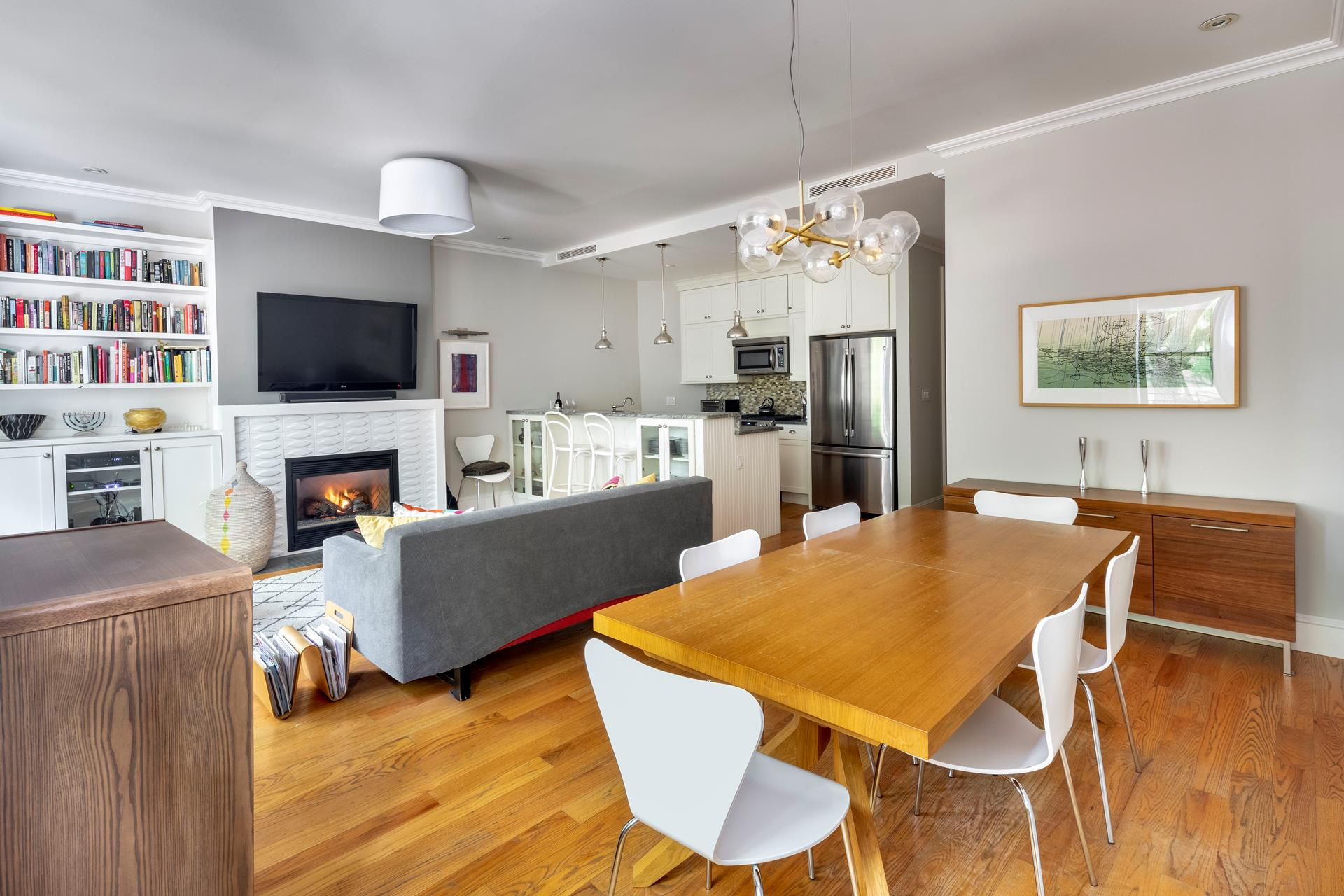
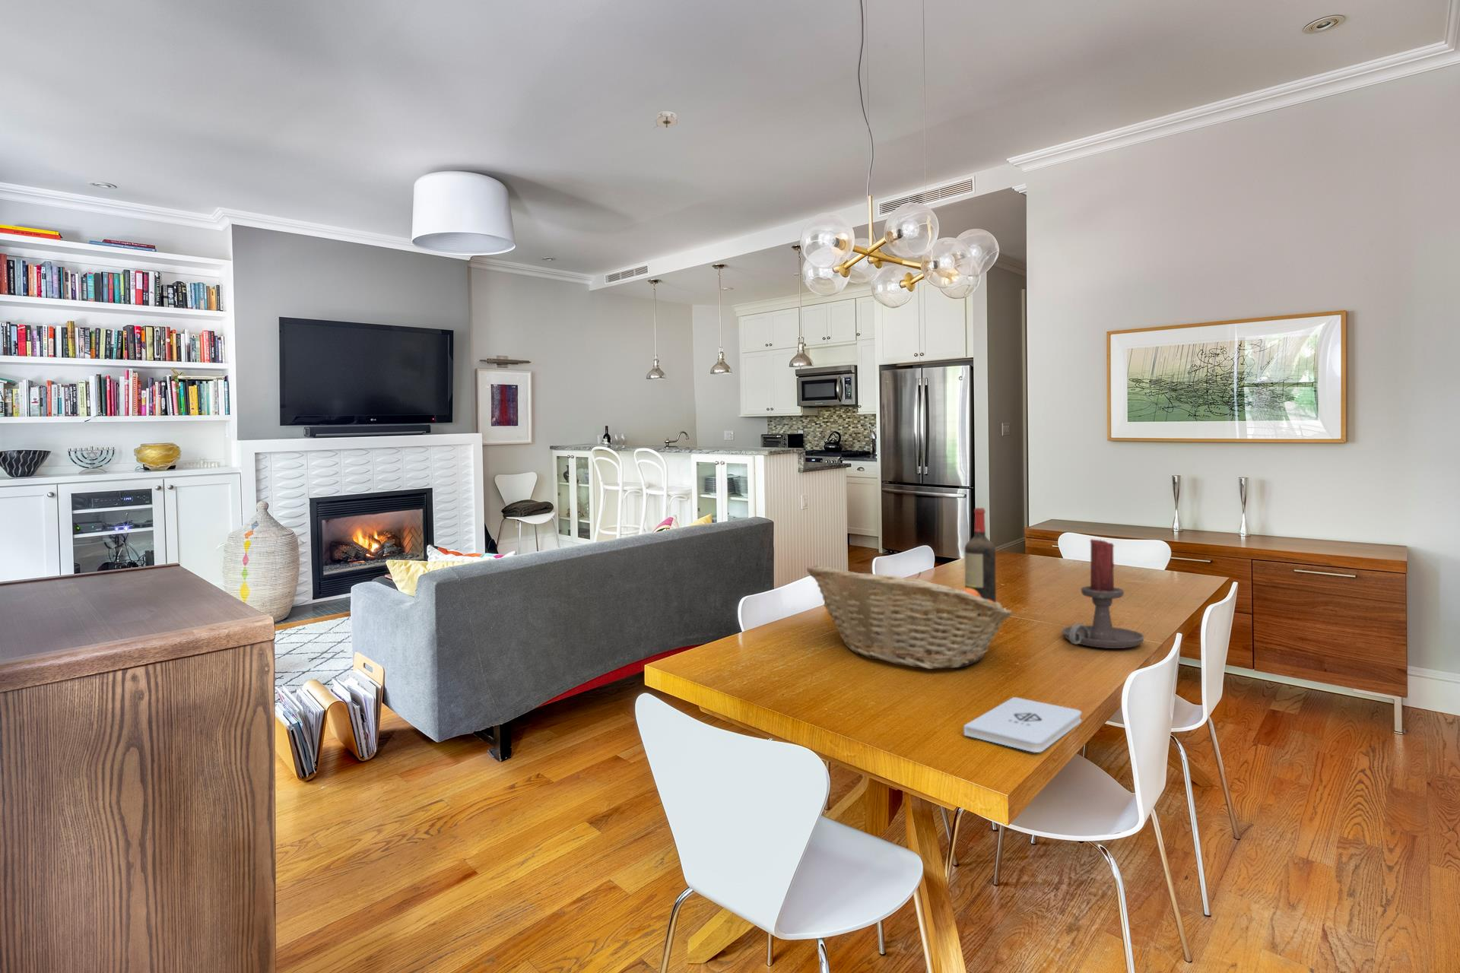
+ candle holder (1096, 592)
+ smoke detector (665, 119)
+ wine bottle (980, 561)
+ notepad (1025, 722)
+ fruit basket (904, 607)
